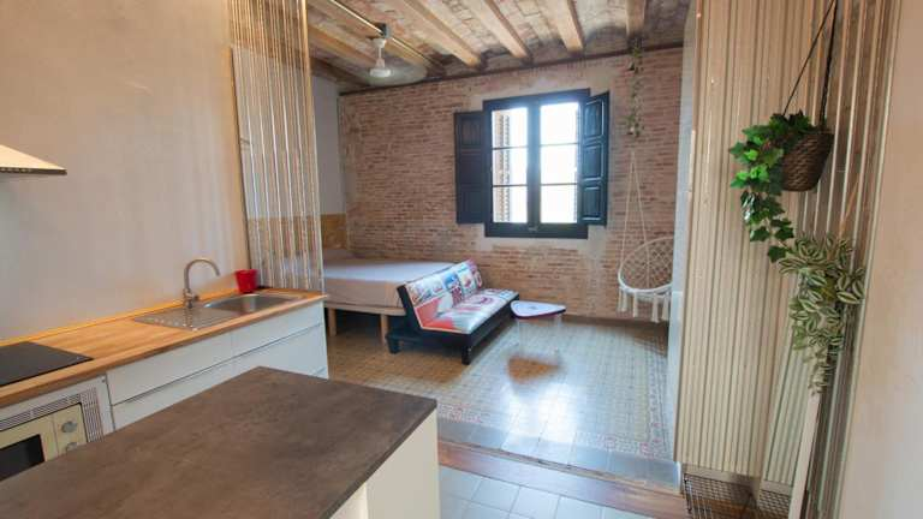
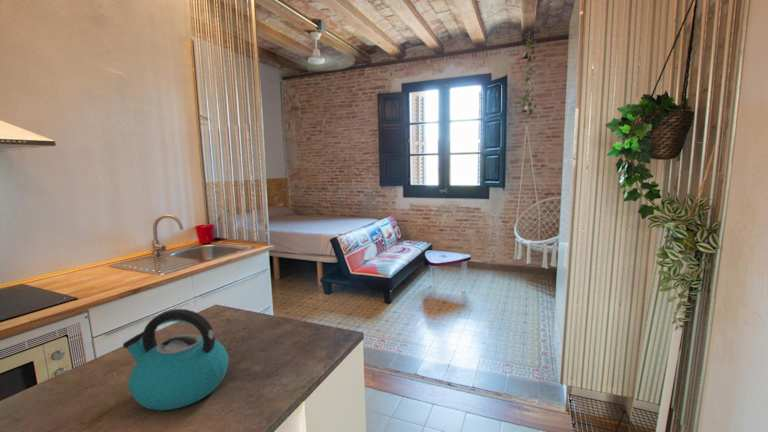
+ kettle (173, 350)
